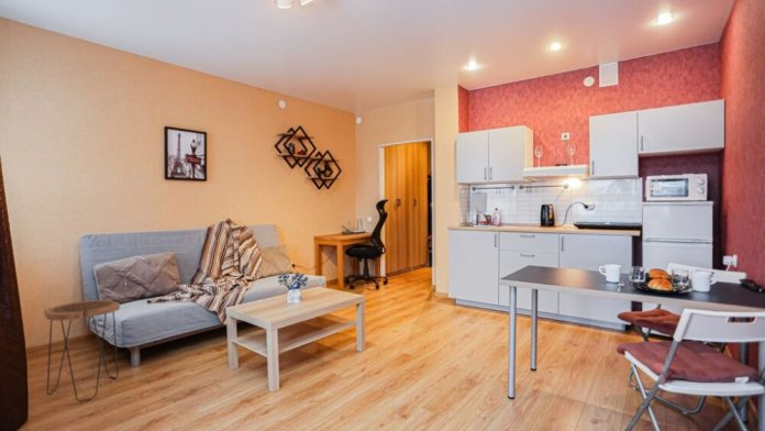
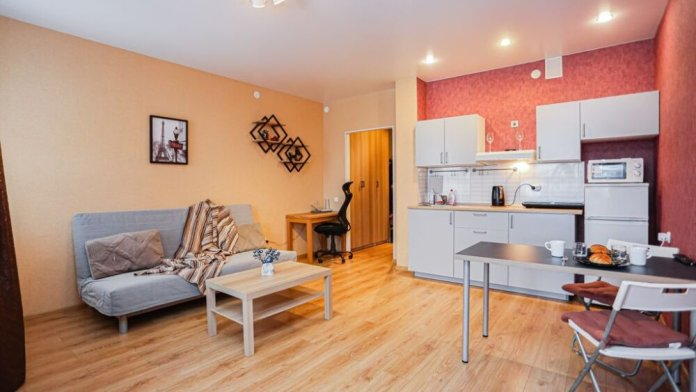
- side table (99, 344)
